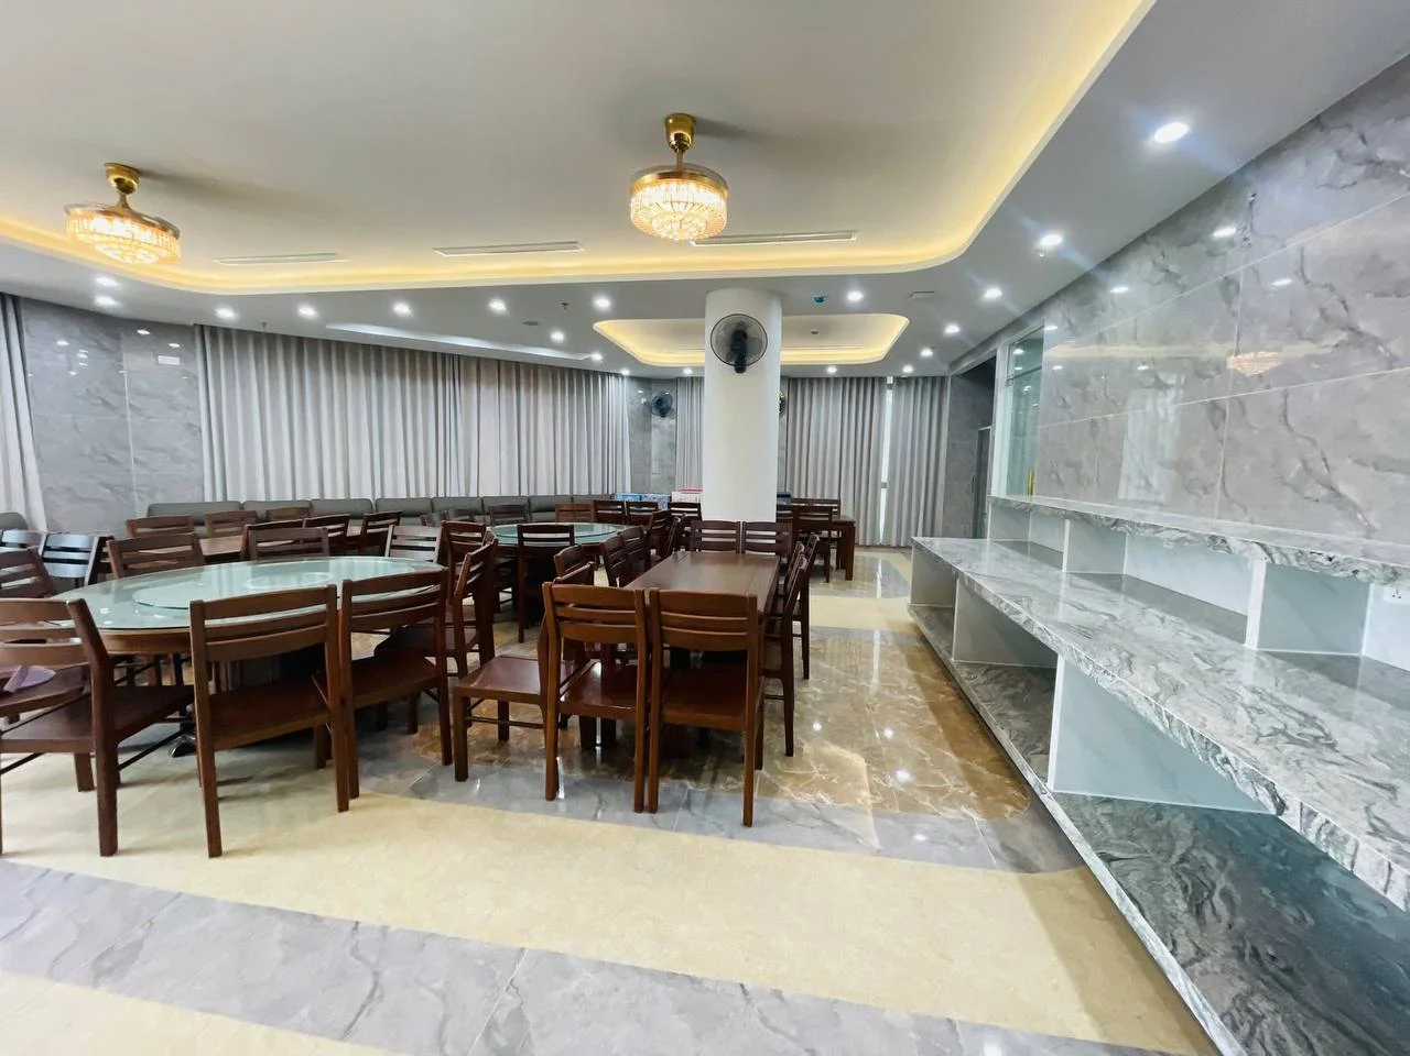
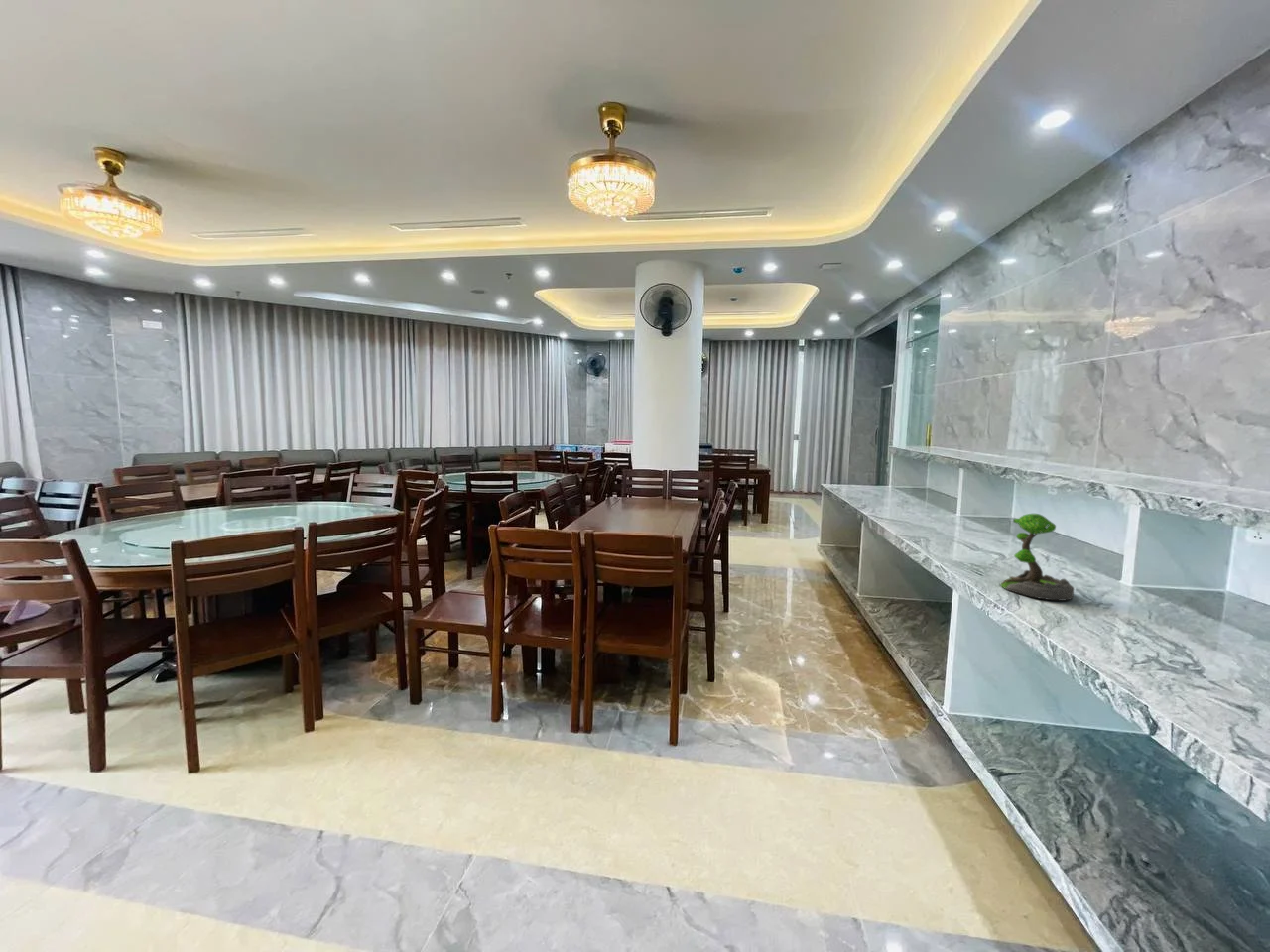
+ plant (1034, 556)
